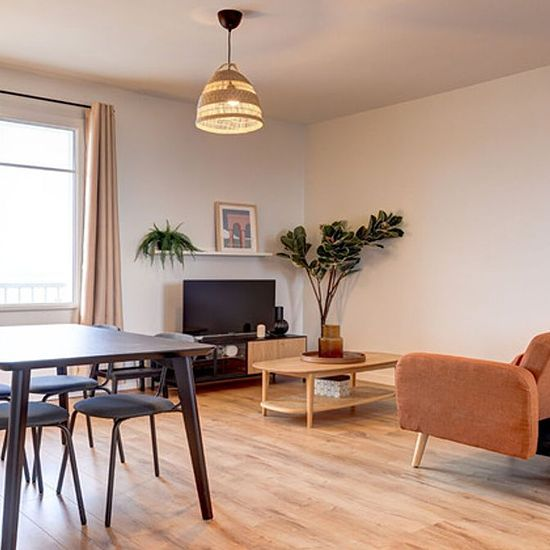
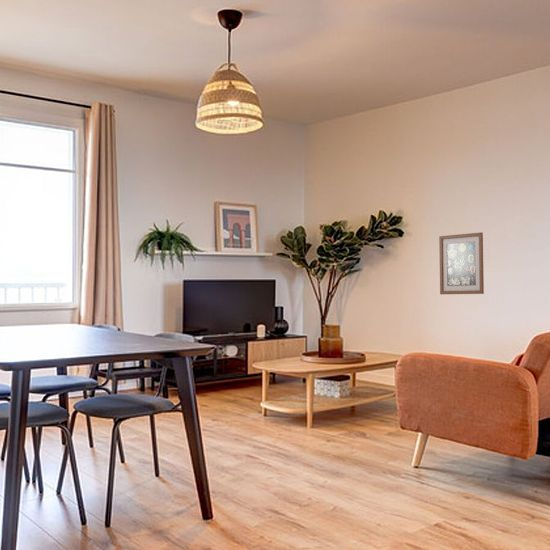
+ wall art (460, 264)
